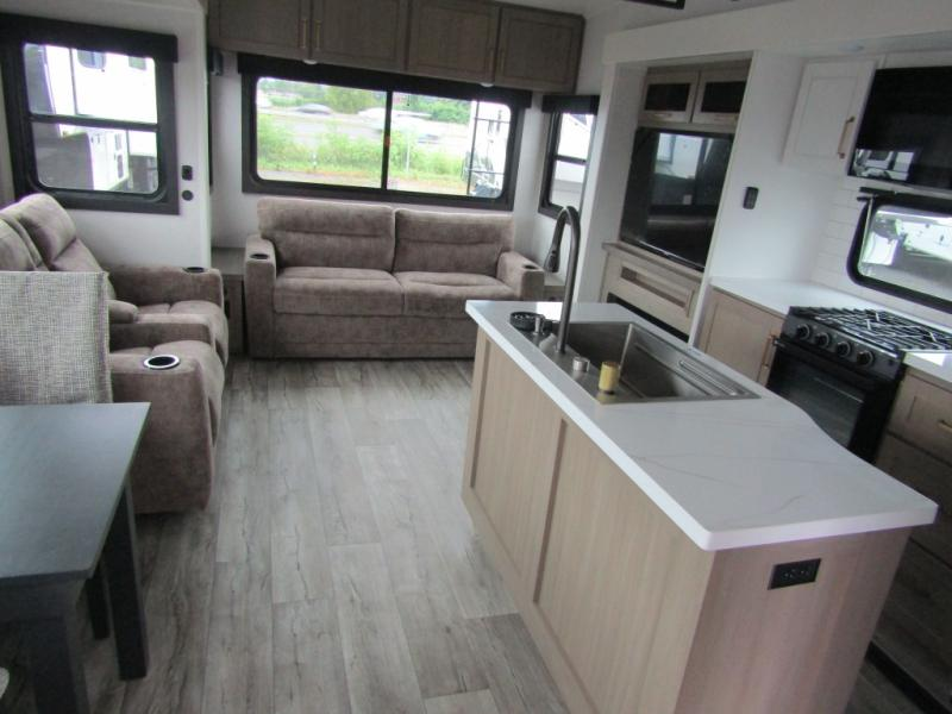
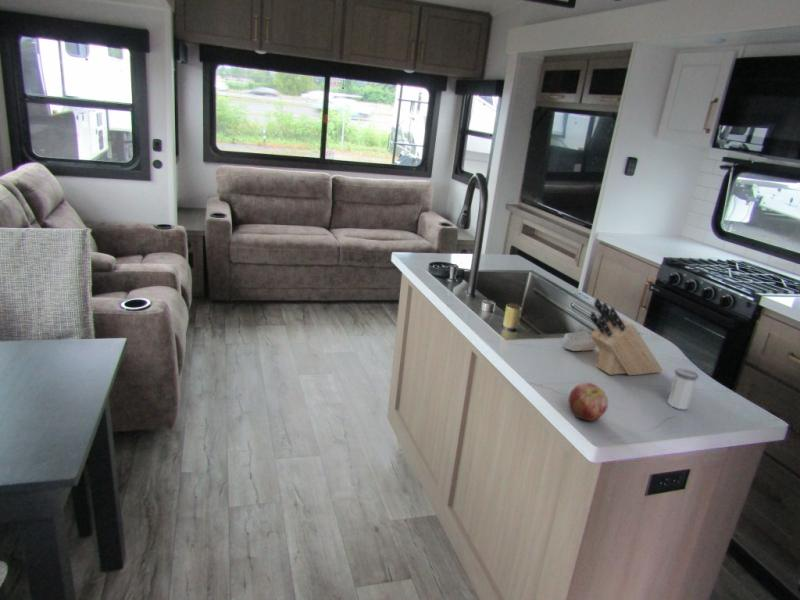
+ soap bar (578, 341)
+ salt shaker (682, 388)
+ apple (588, 401)
+ knife block (625, 336)
